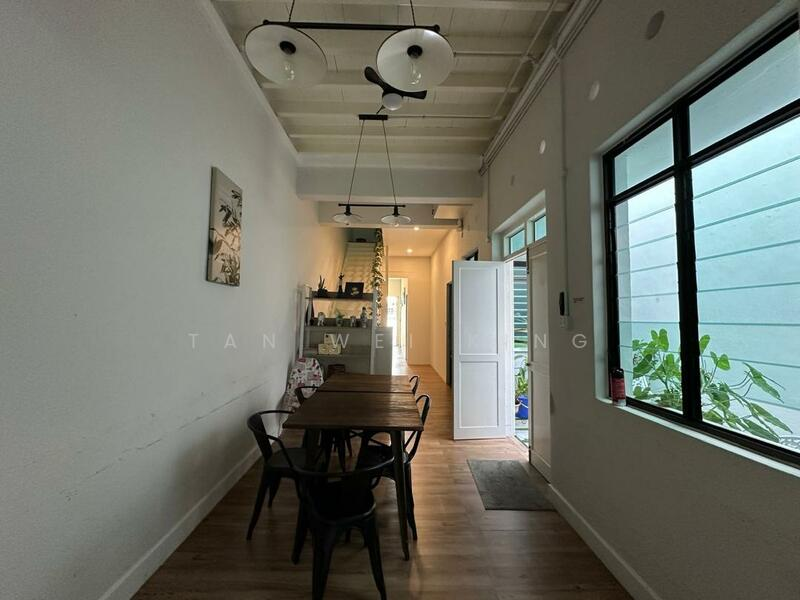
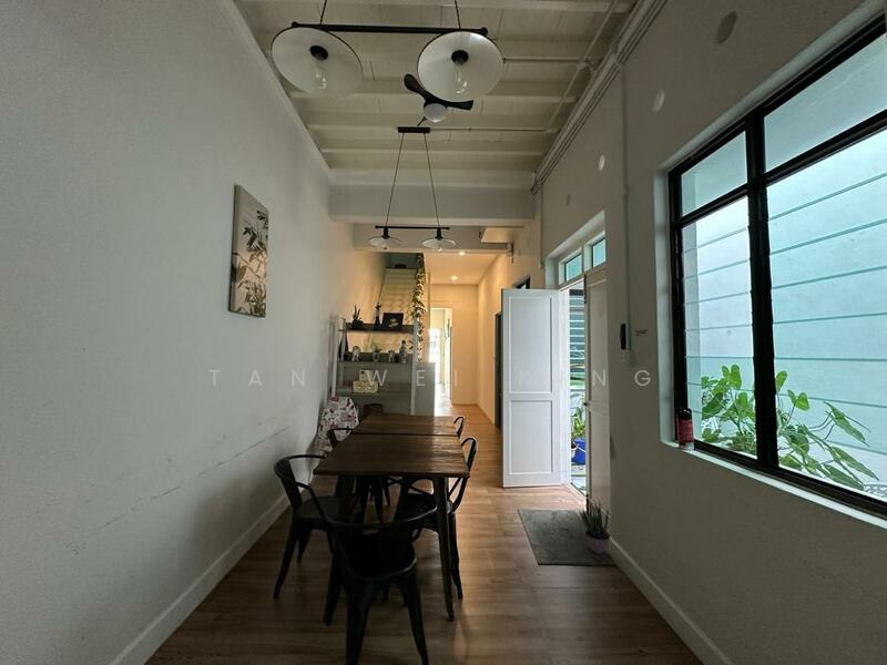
+ potted plant (594, 525)
